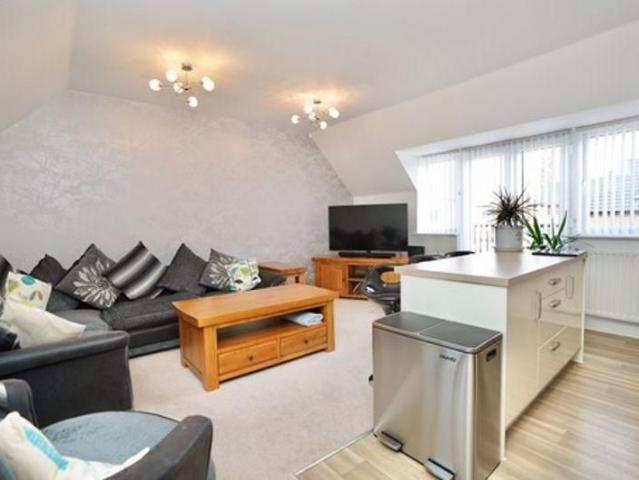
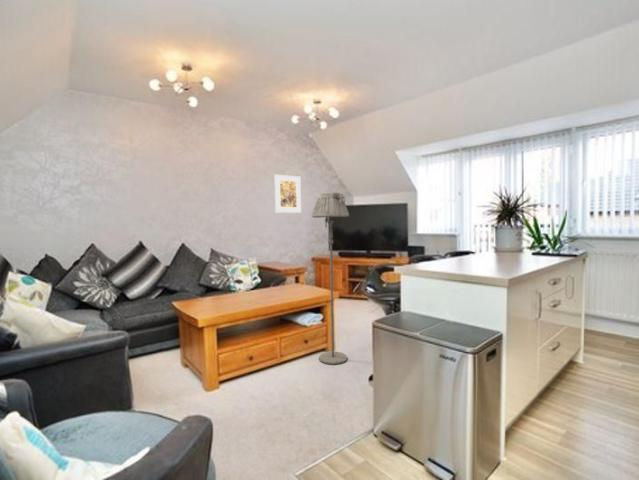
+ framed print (288, 194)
+ floor lamp (331, 276)
